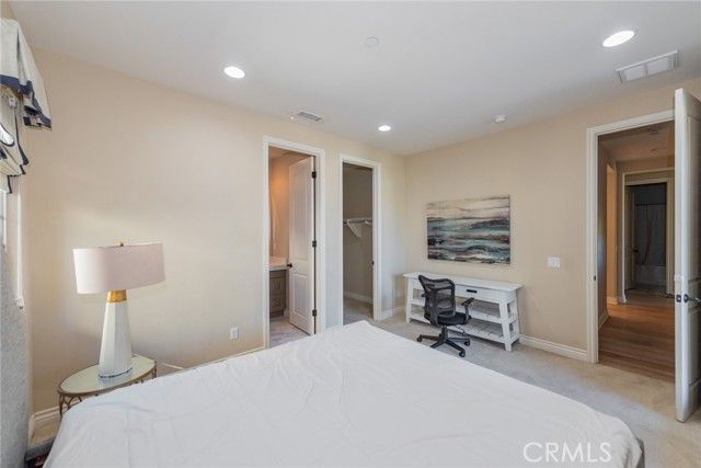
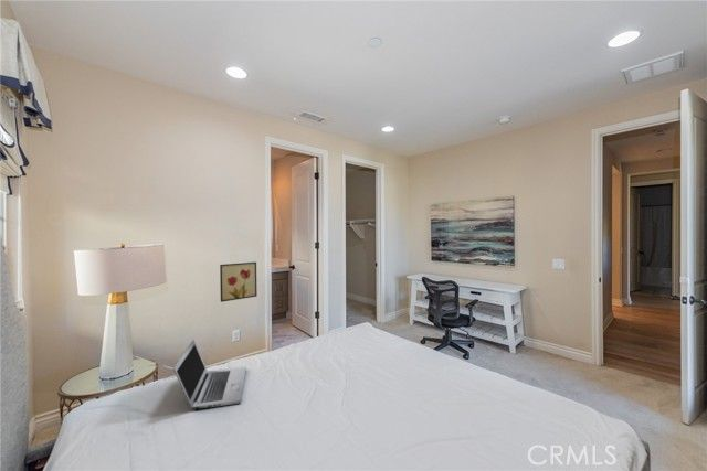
+ wall art (239, 280)
+ laptop (214, 371)
